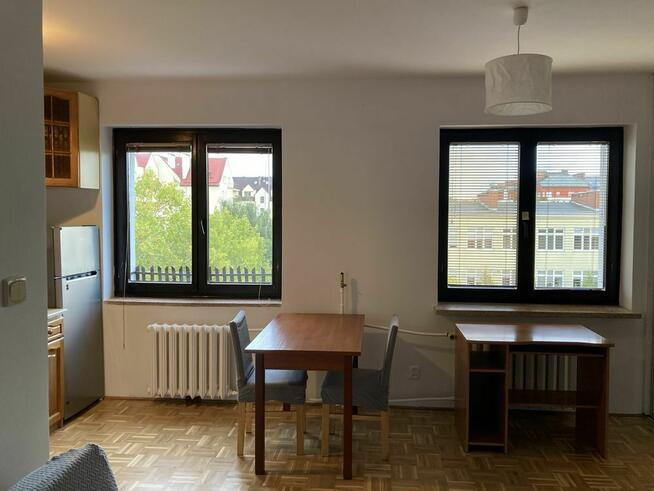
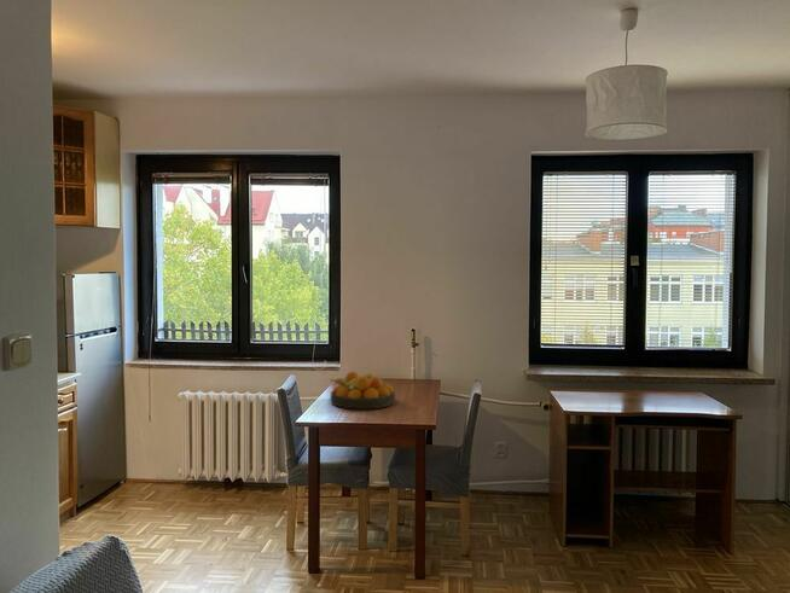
+ fruit bowl (362, 388)
